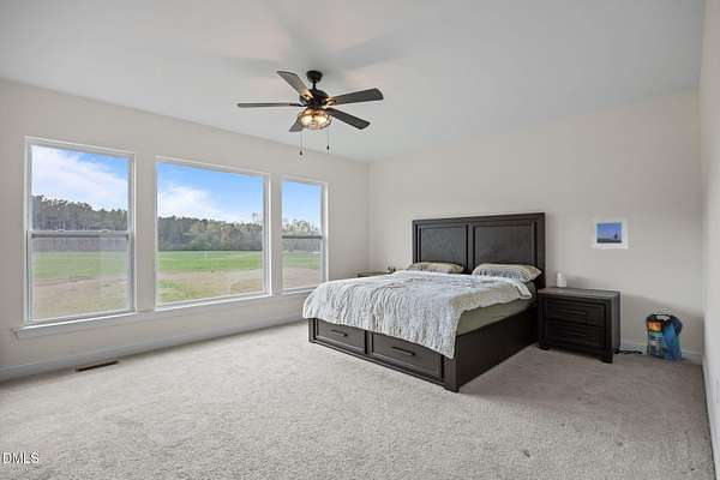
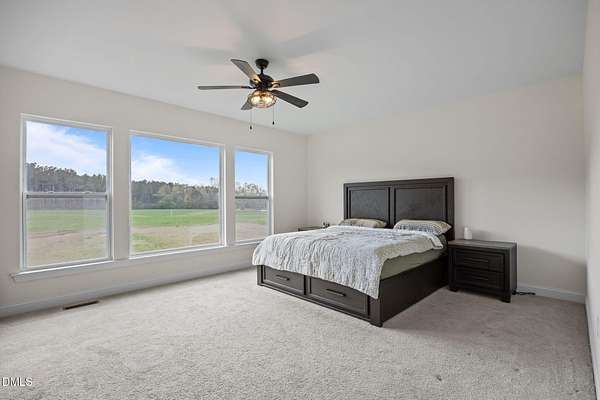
- pouch (662, 335)
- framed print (608, 233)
